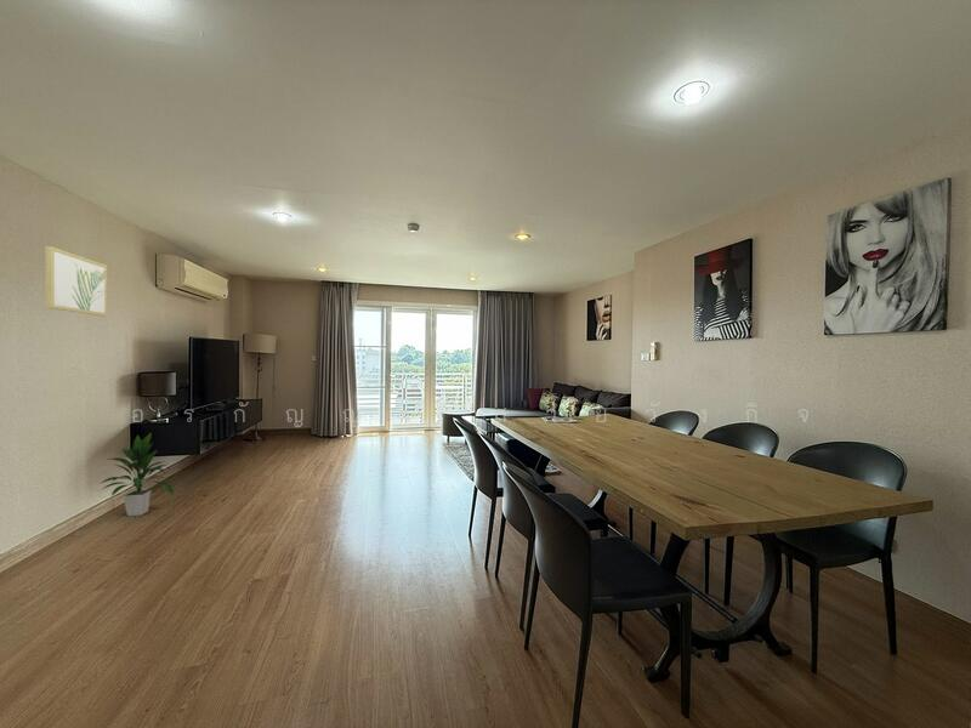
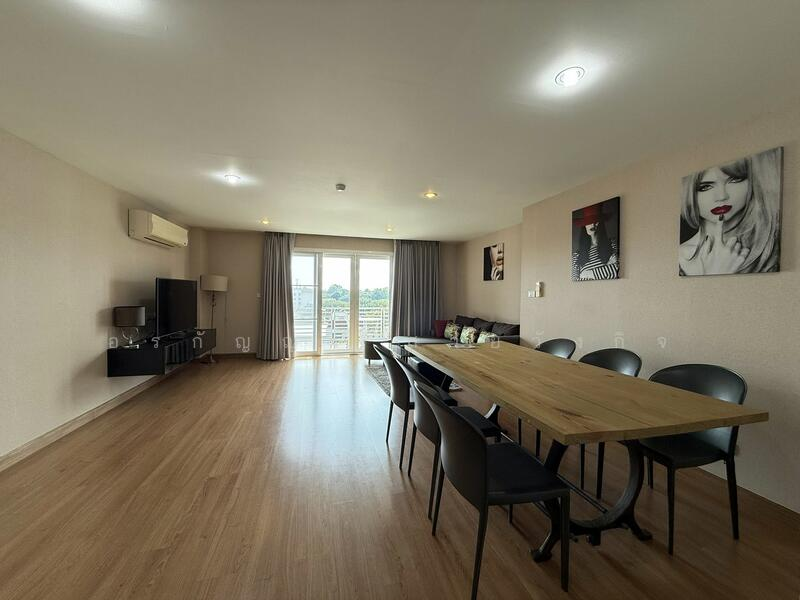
- wall art (79, 284)
- indoor plant (140, 474)
